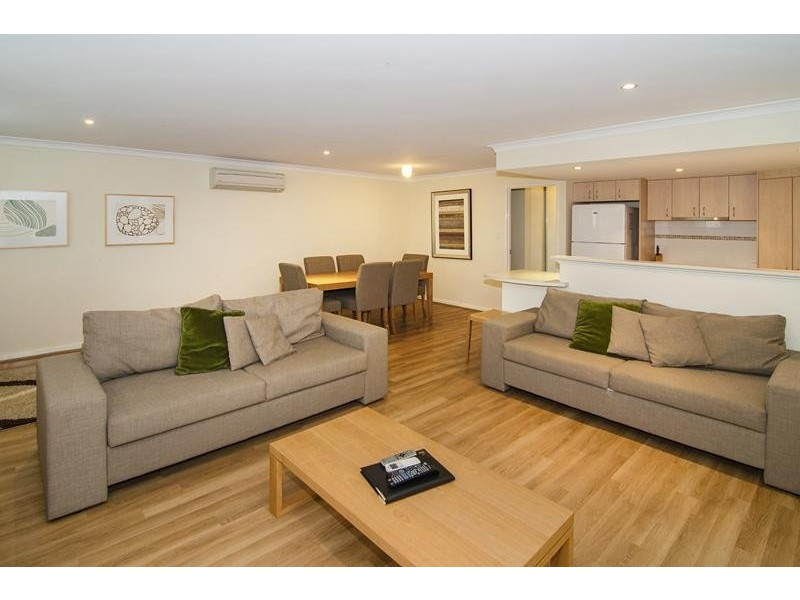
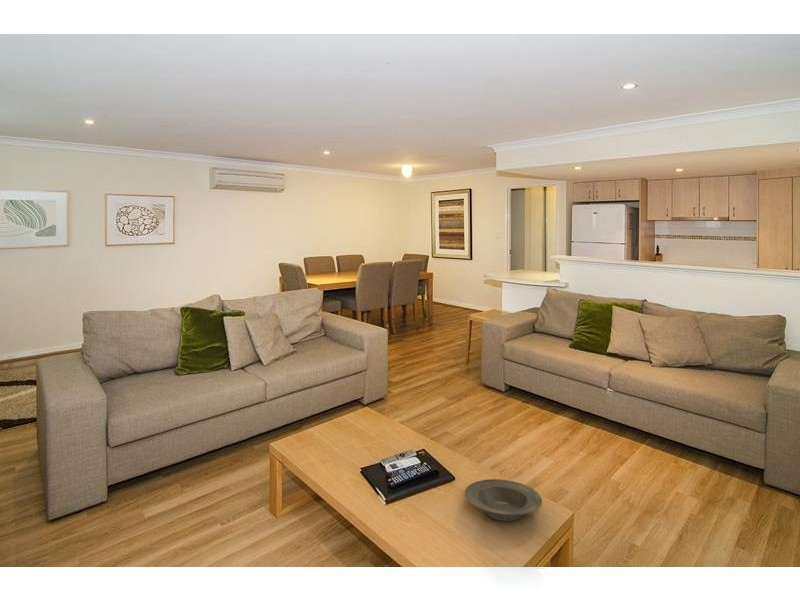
+ bowl (502, 503)
